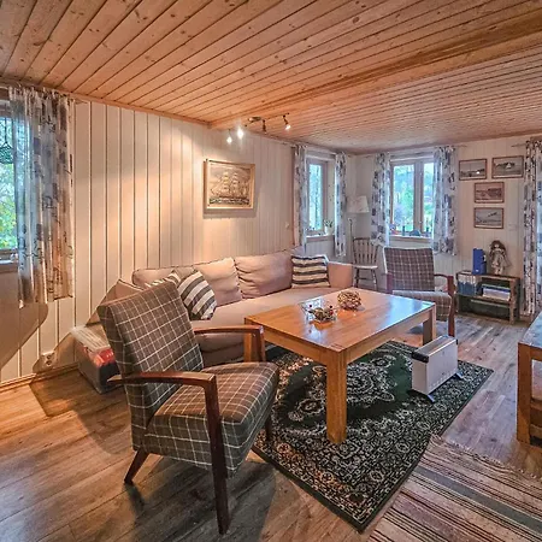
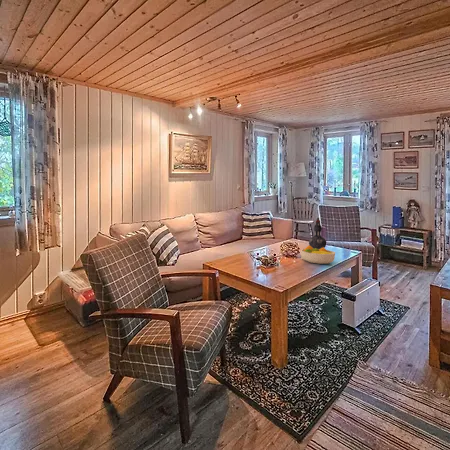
+ decorative vase (317, 234)
+ fruit bowl (317, 254)
